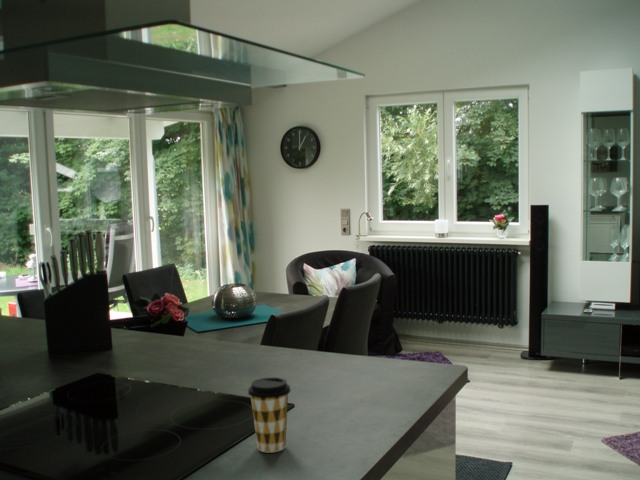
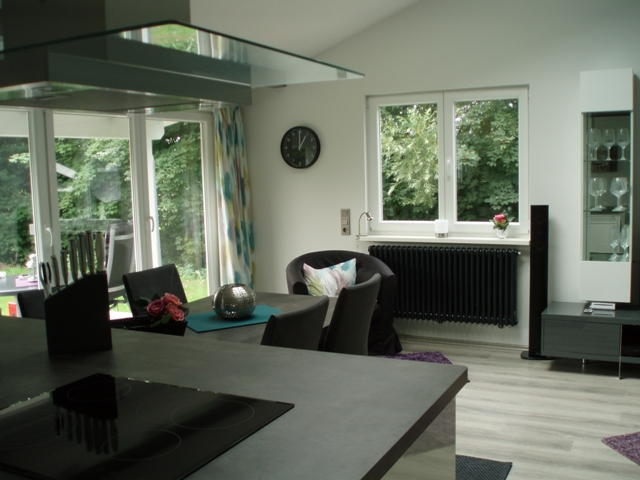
- coffee cup (270, 414)
